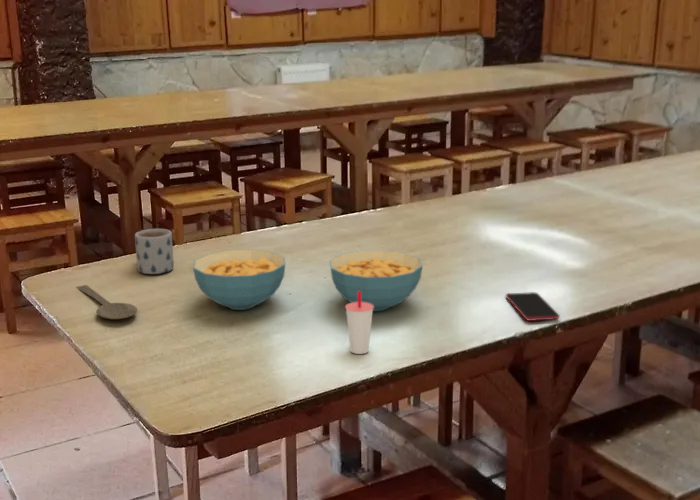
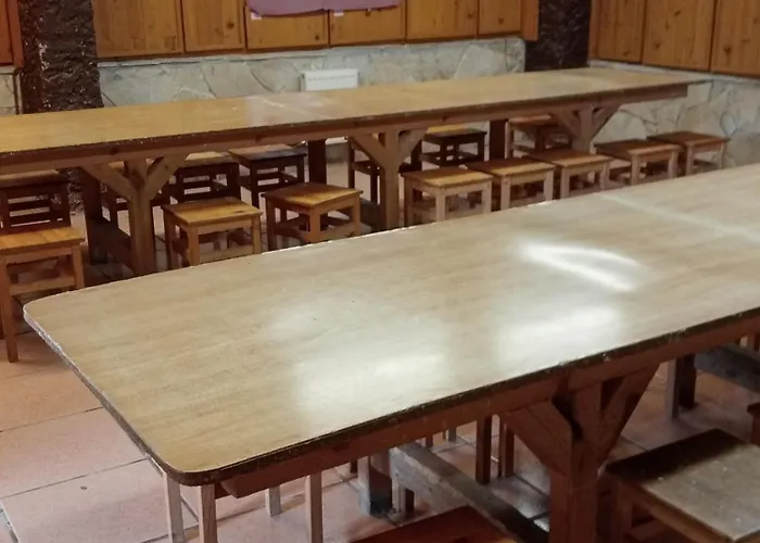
- wooden spoon (101, 299)
- smartphone (531, 306)
- mug (151, 249)
- cup (359, 321)
- cereal bowl (240, 284)
- cereal bowl (375, 285)
